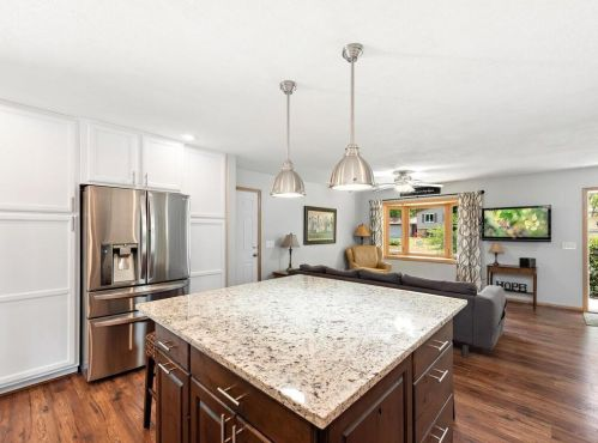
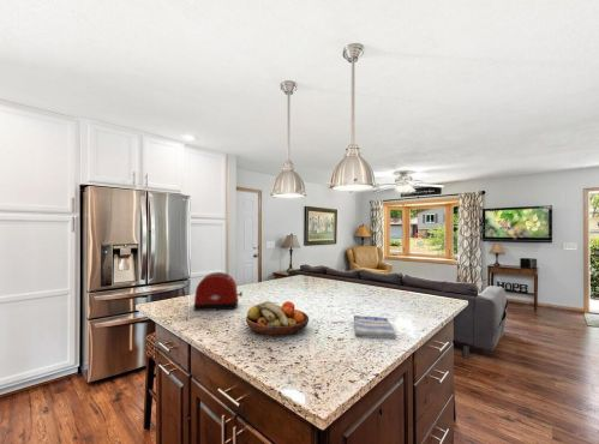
+ dish towel (372, 325)
+ toaster (218, 289)
+ fruit bowl (277, 313)
